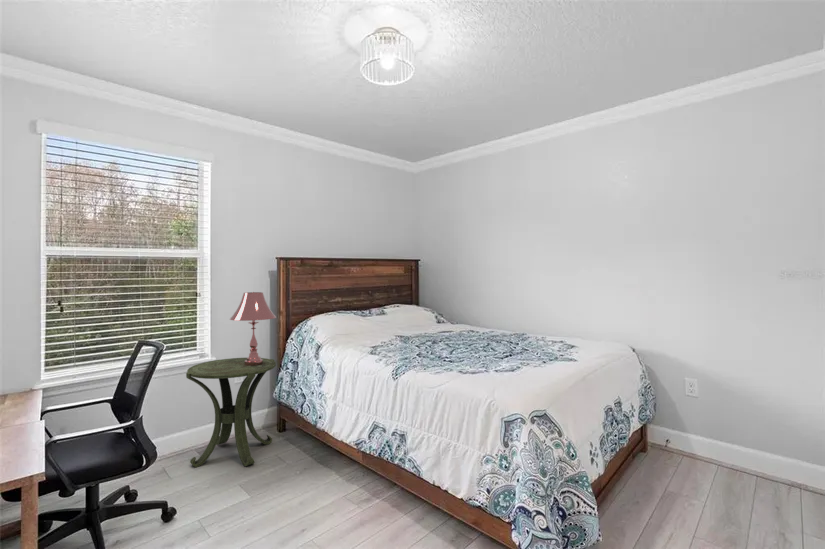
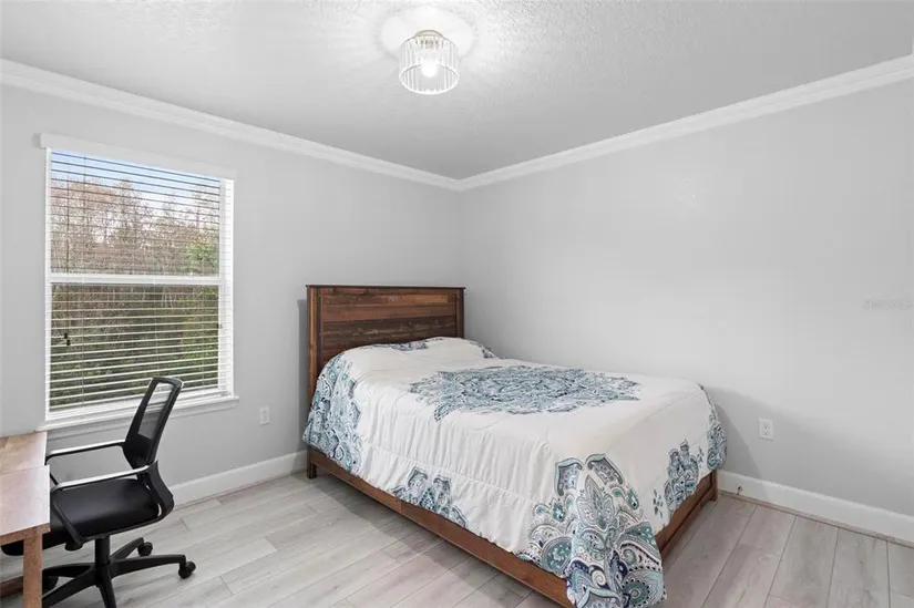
- side table (233, 409)
- table lamp (253, 327)
